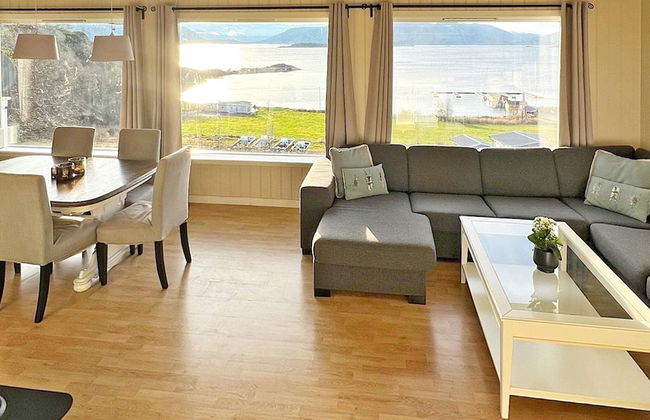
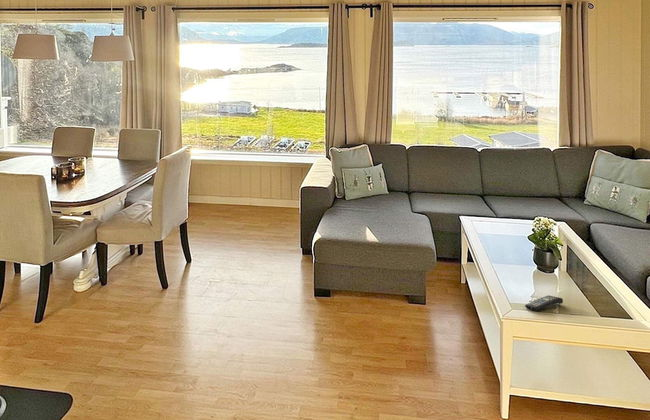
+ remote control (544, 302)
